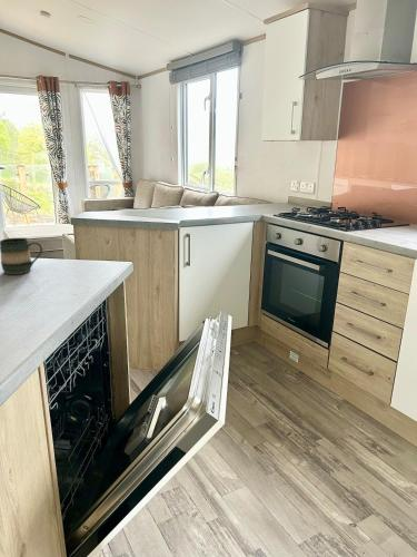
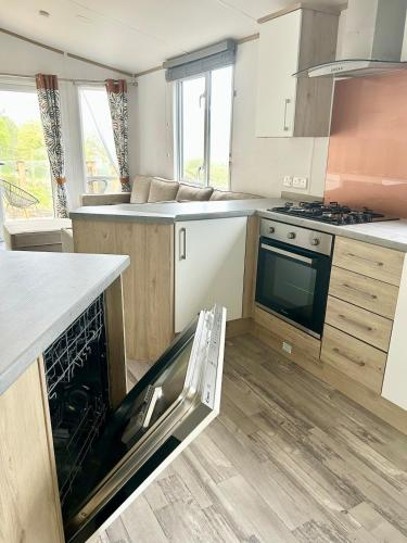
- mug (21, 255)
